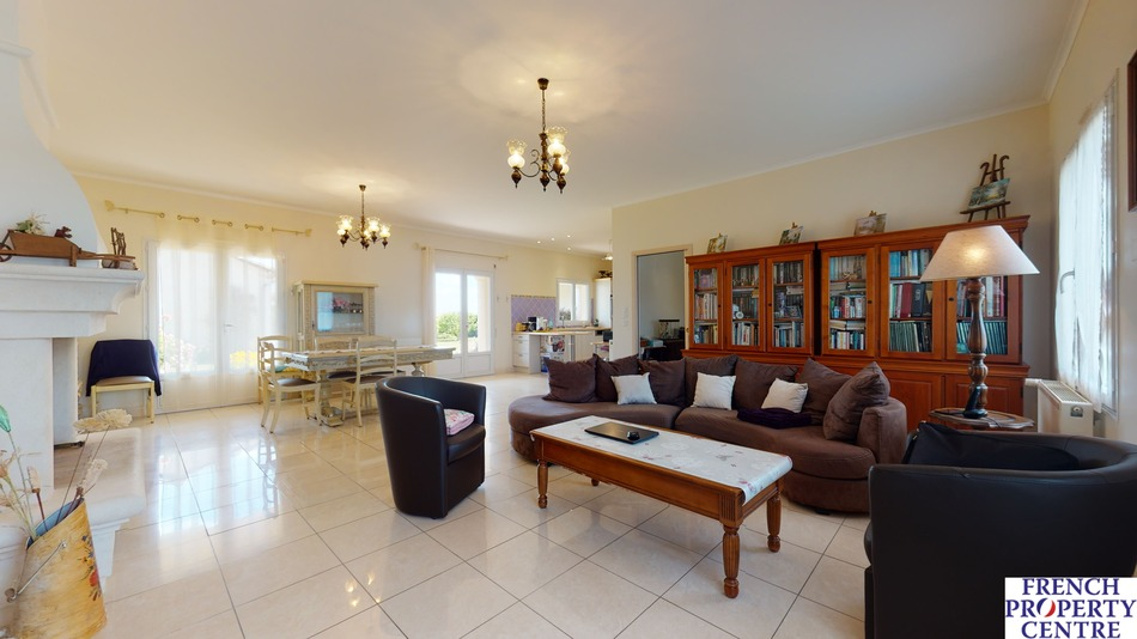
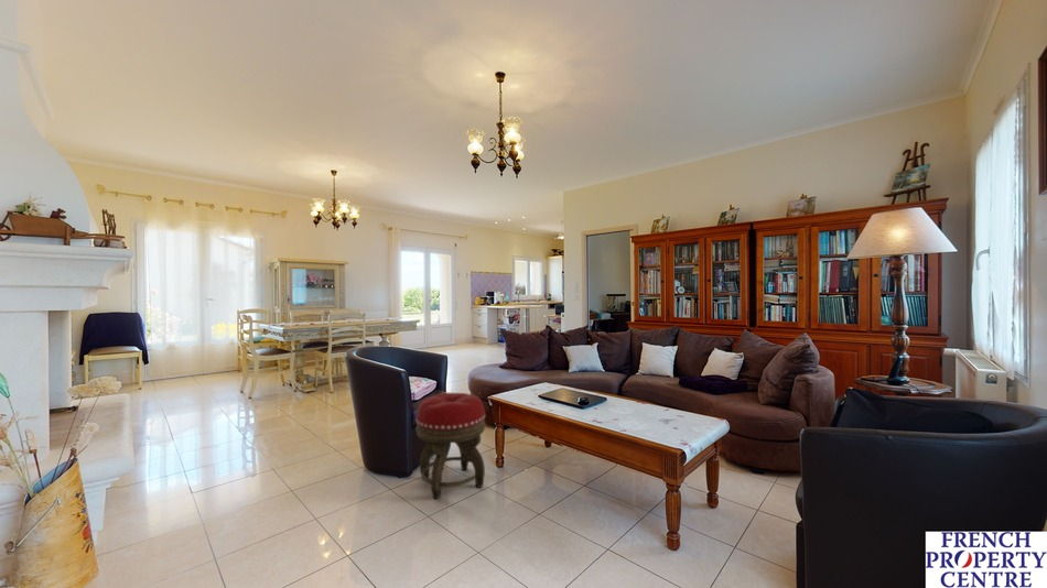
+ footstool (451, 439)
